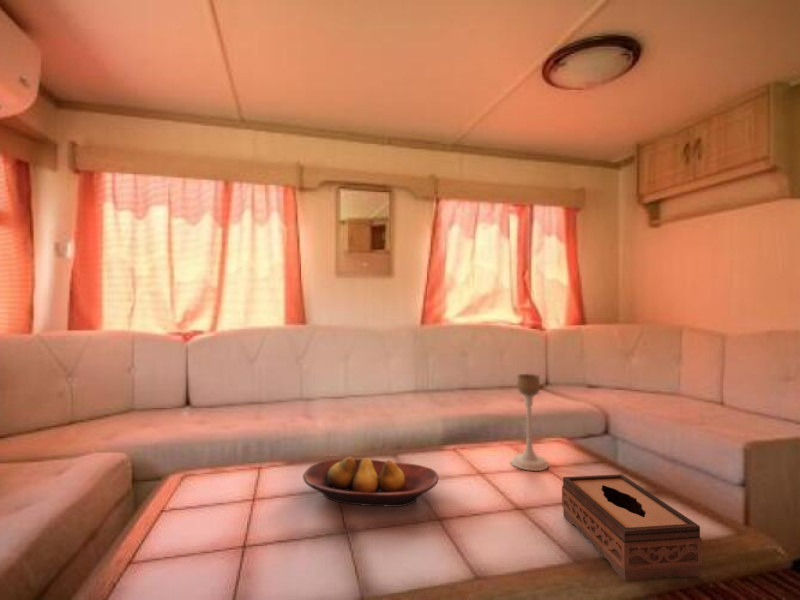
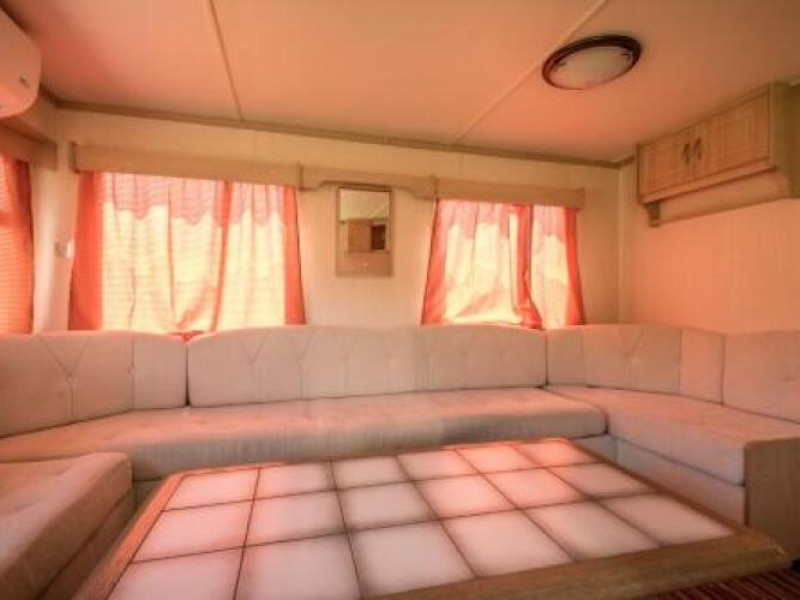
- candle holder (529, 419)
- tissue box (623, 520)
- fruit bowl (370, 476)
